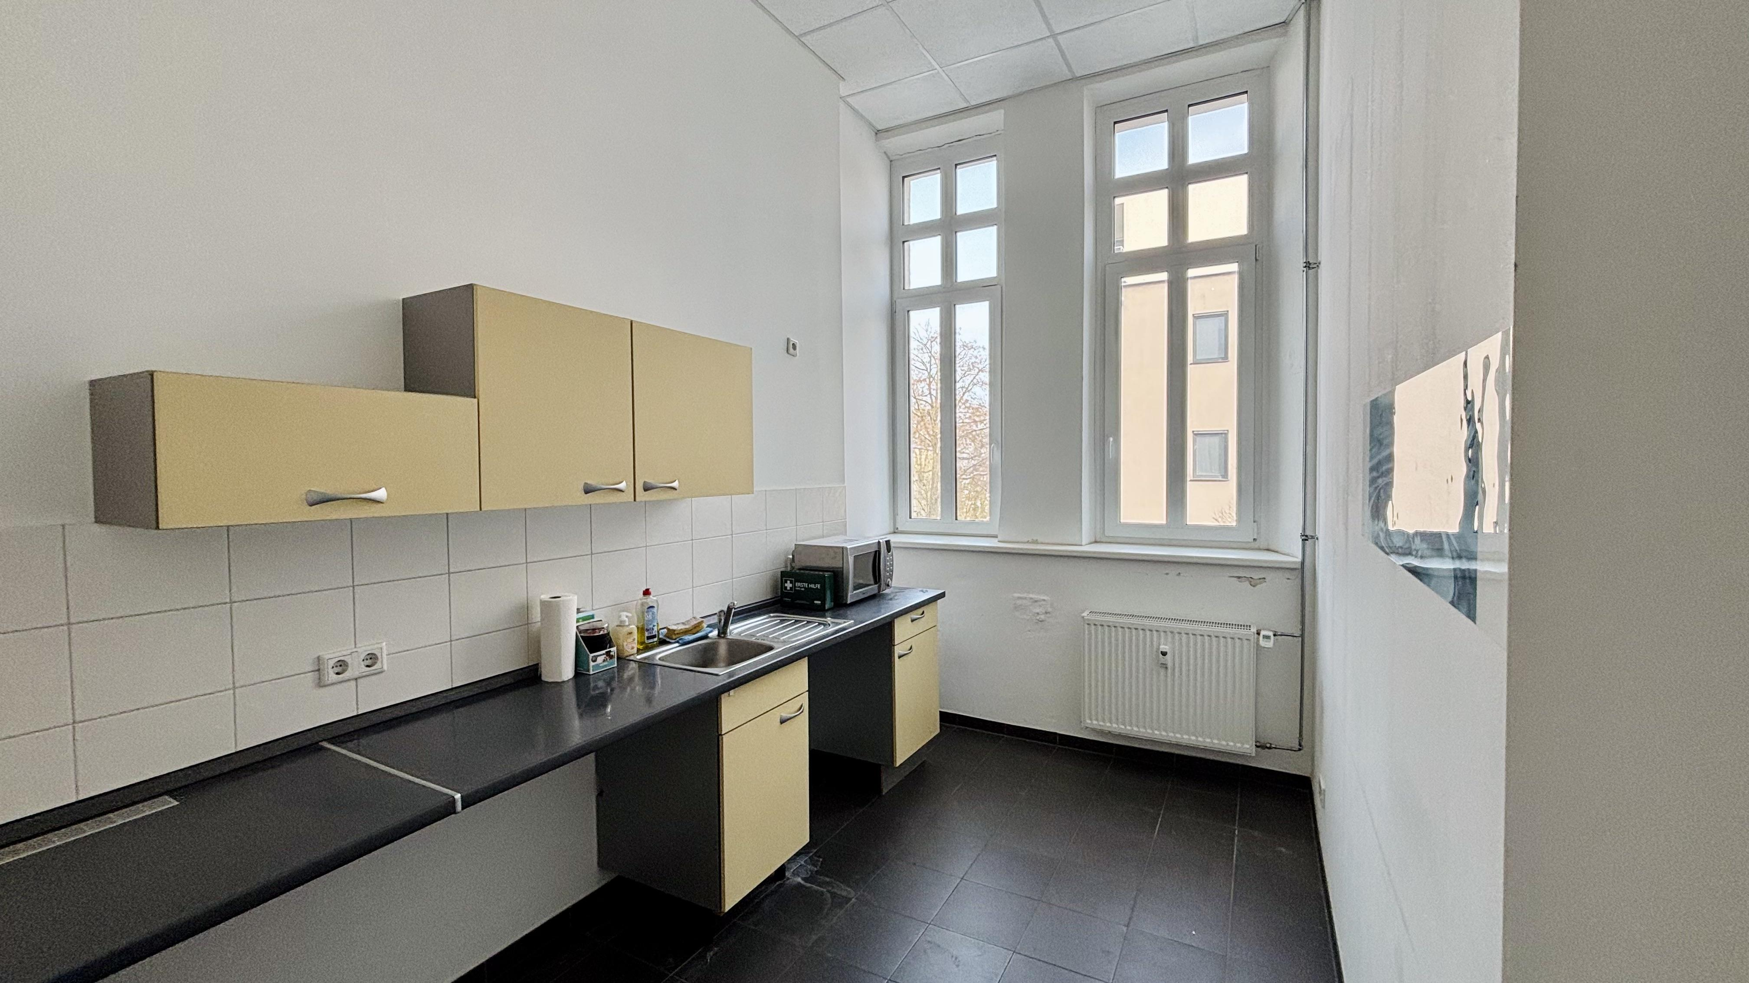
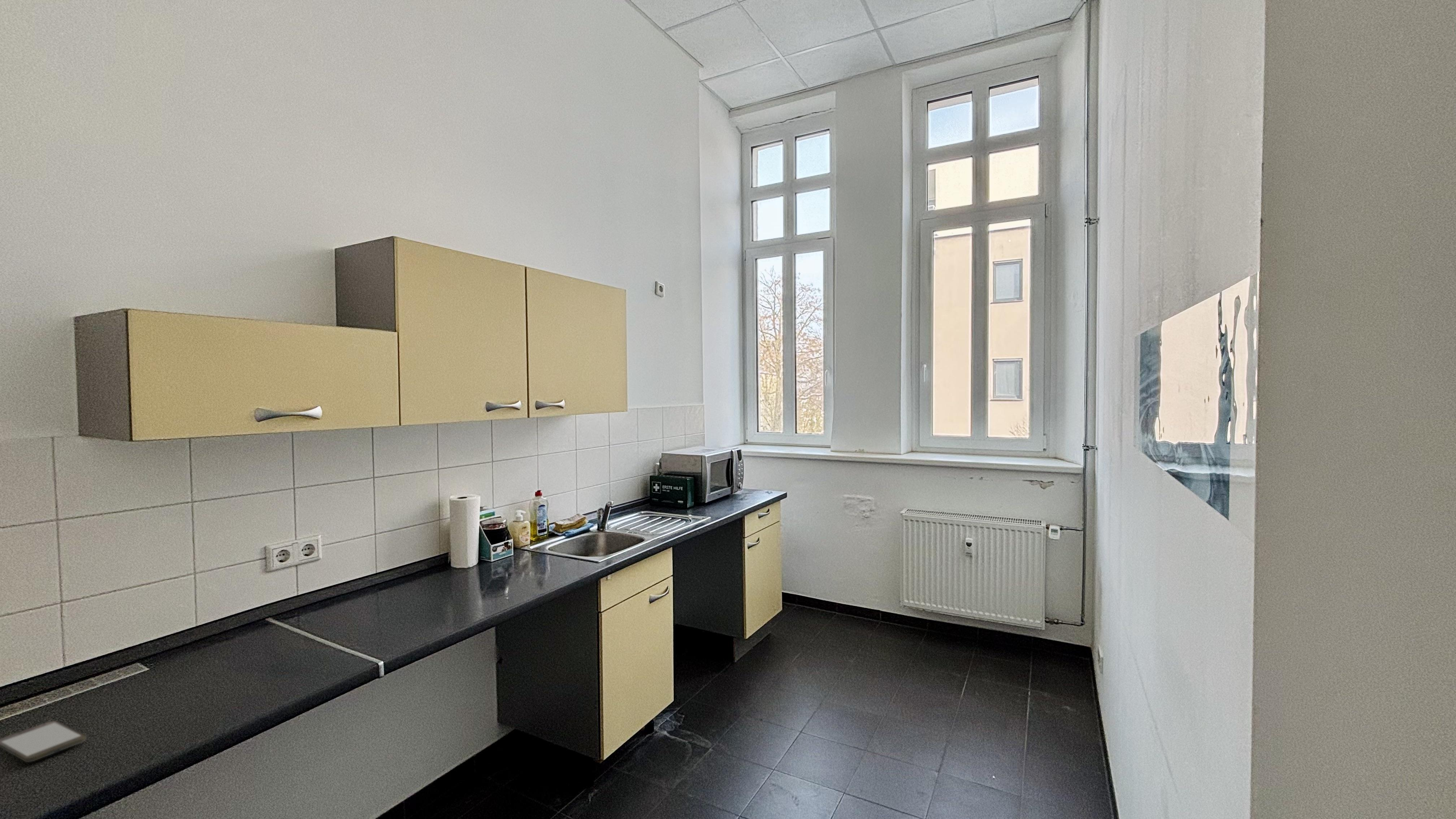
+ smartphone (42, 741)
